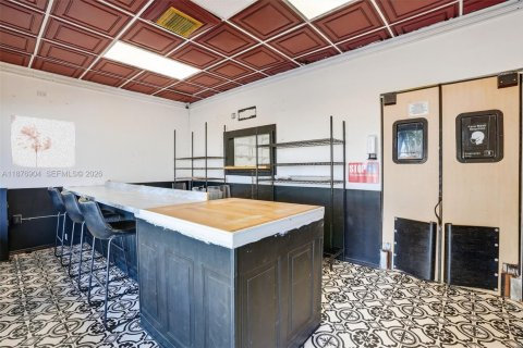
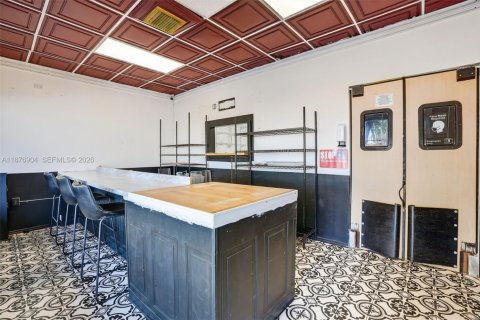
- wall art (45, 142)
